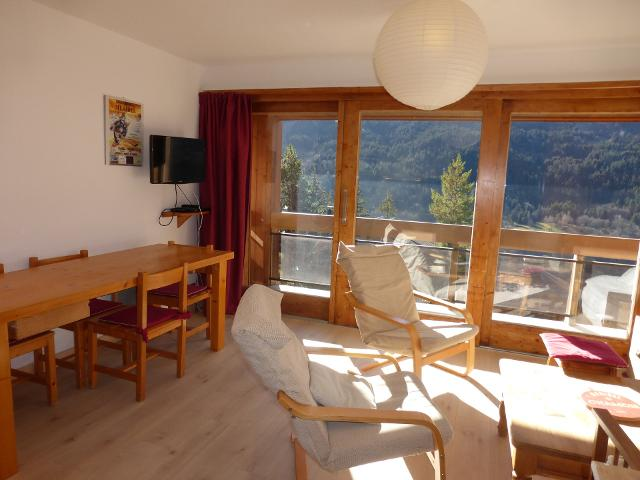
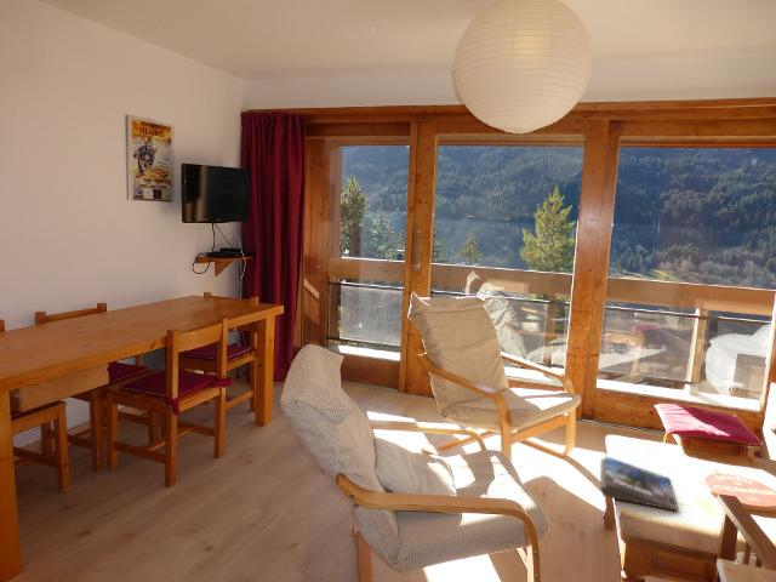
+ magazine (635, 480)
